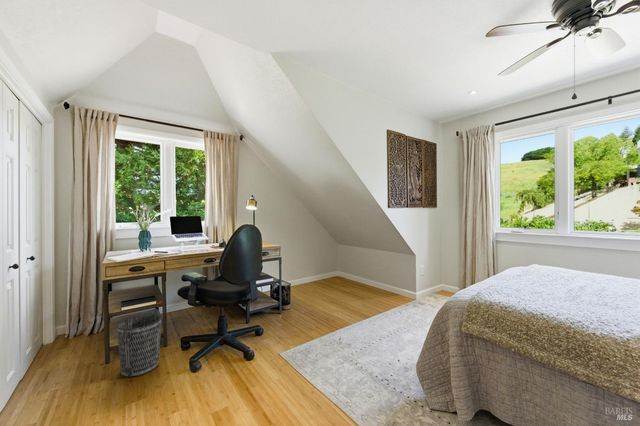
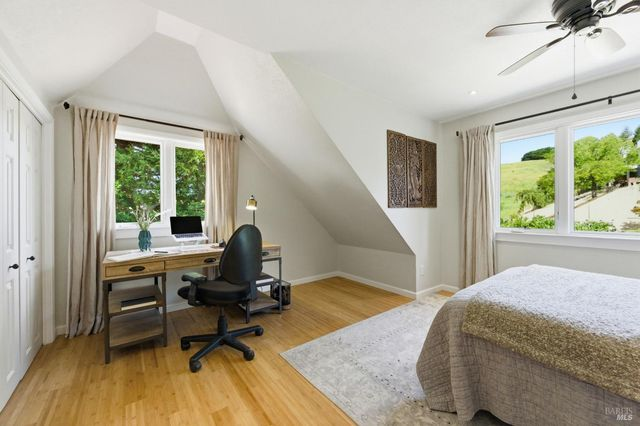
- wastebasket (140, 344)
